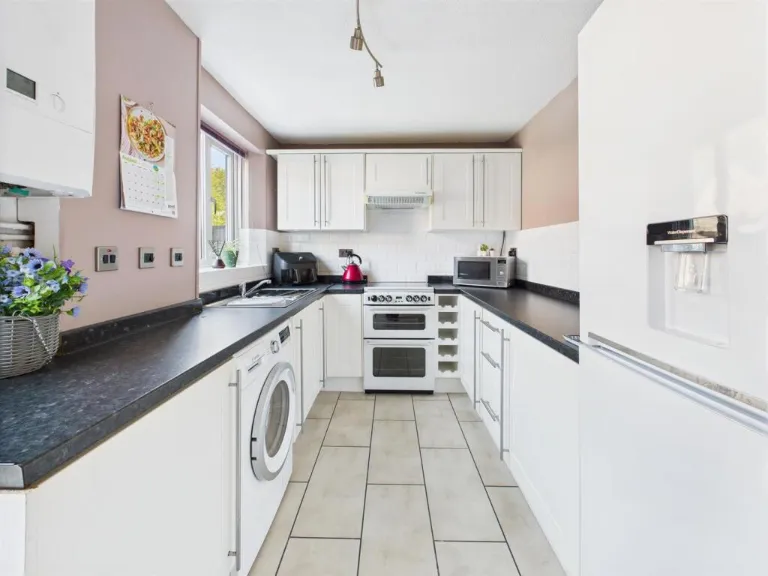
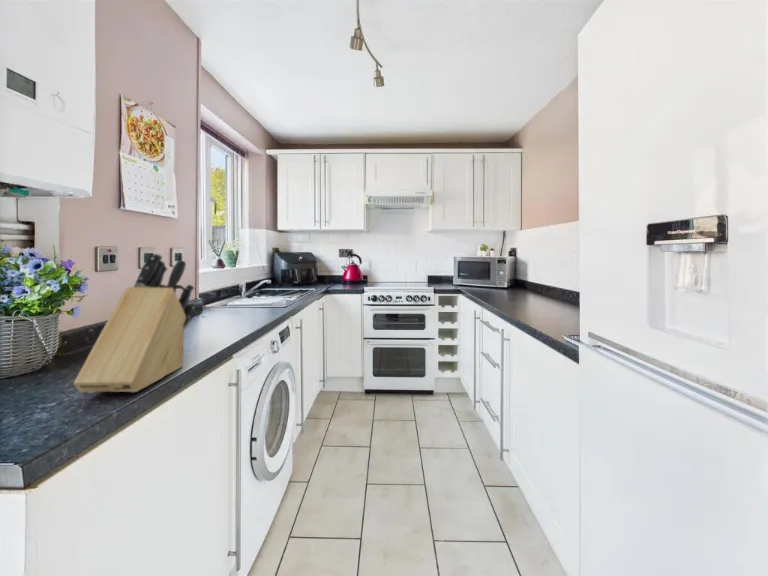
+ knife block (147, 313)
